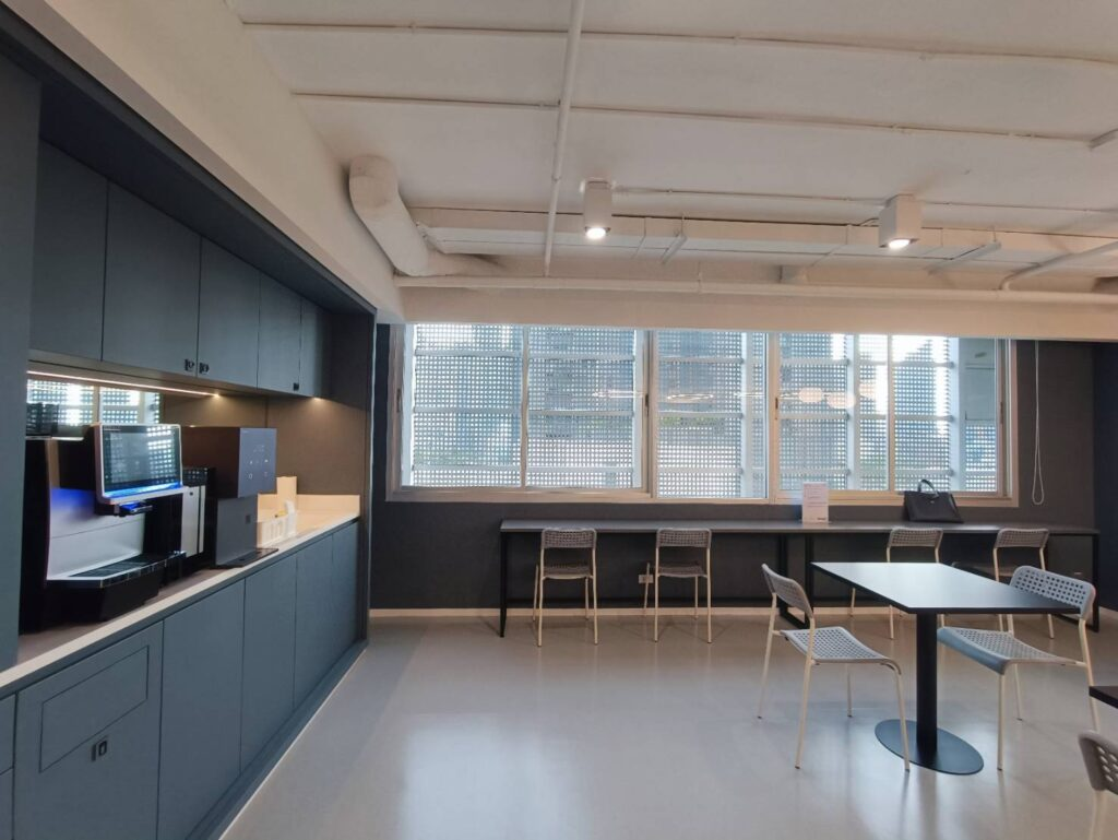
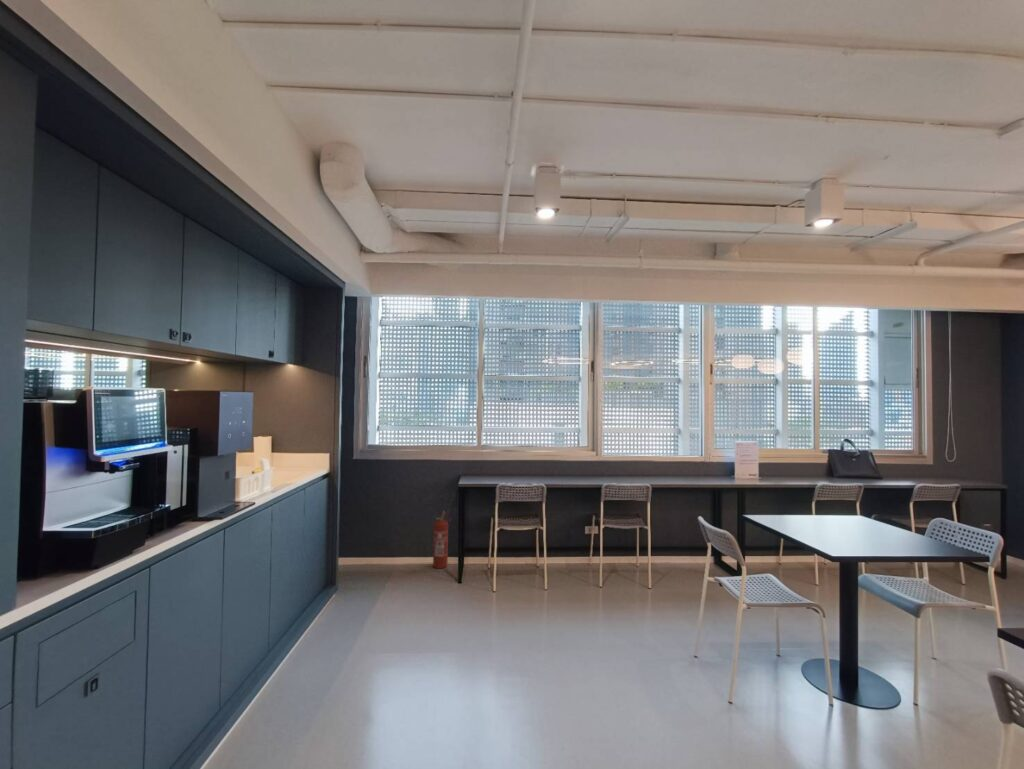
+ fire extinguisher (437, 534)
